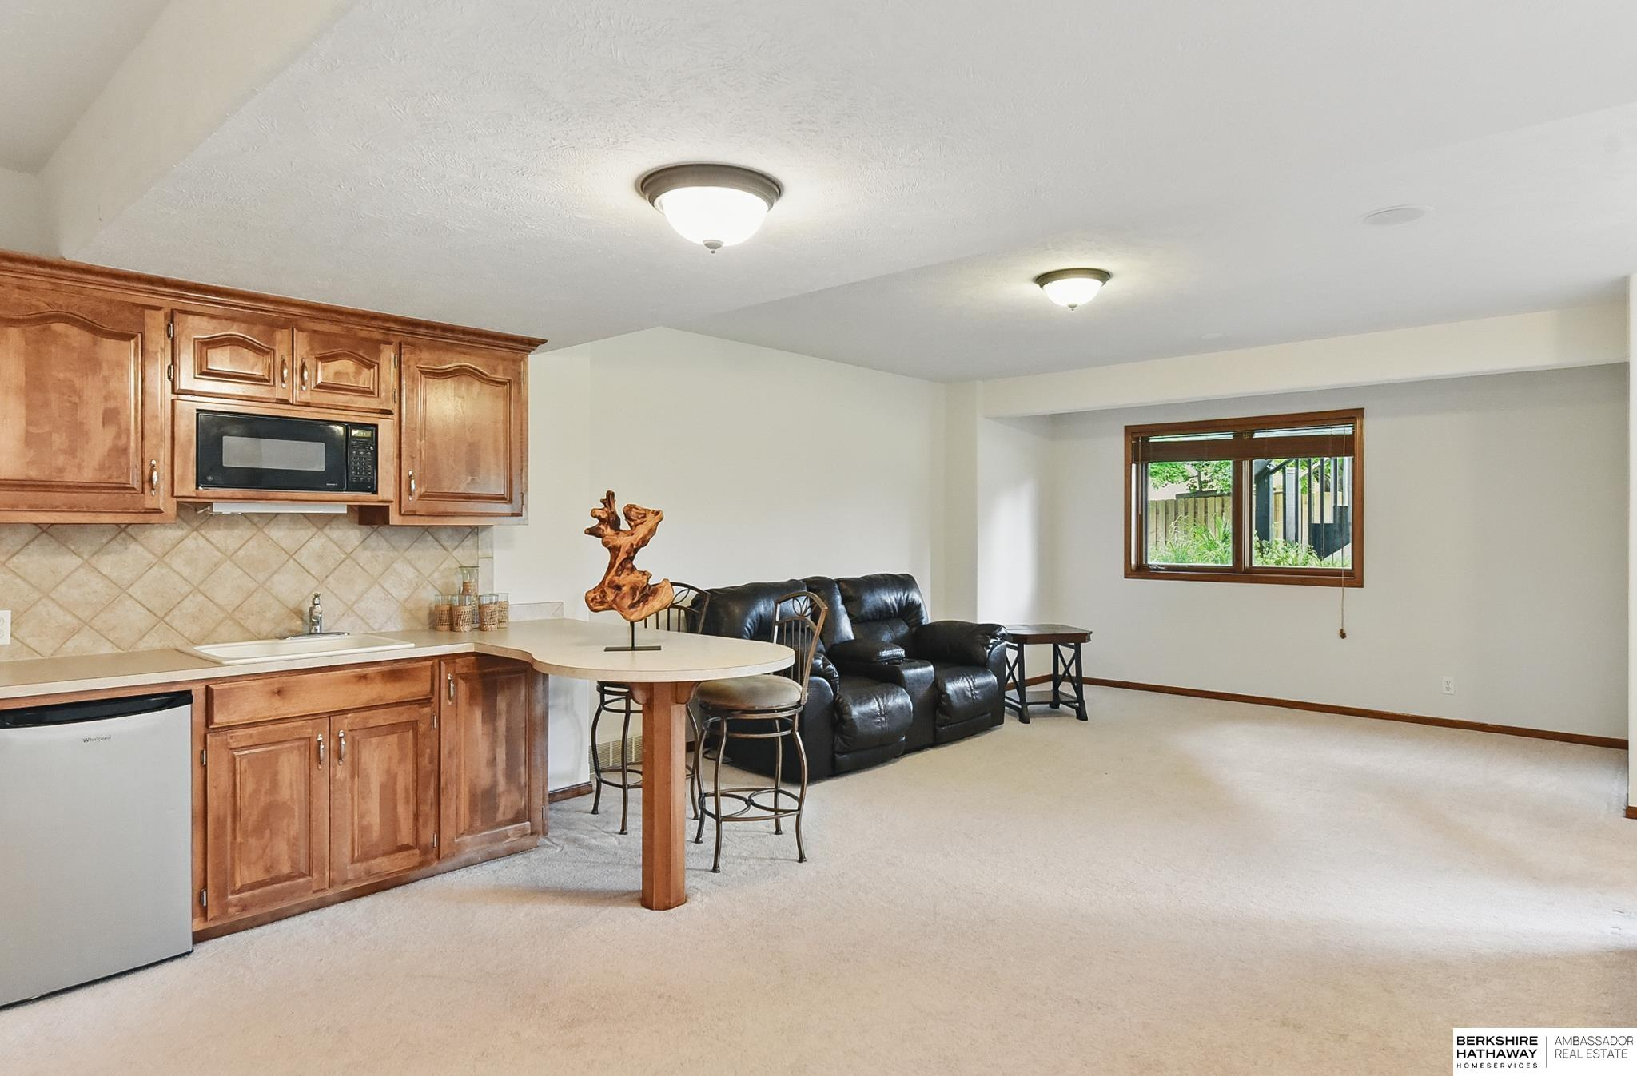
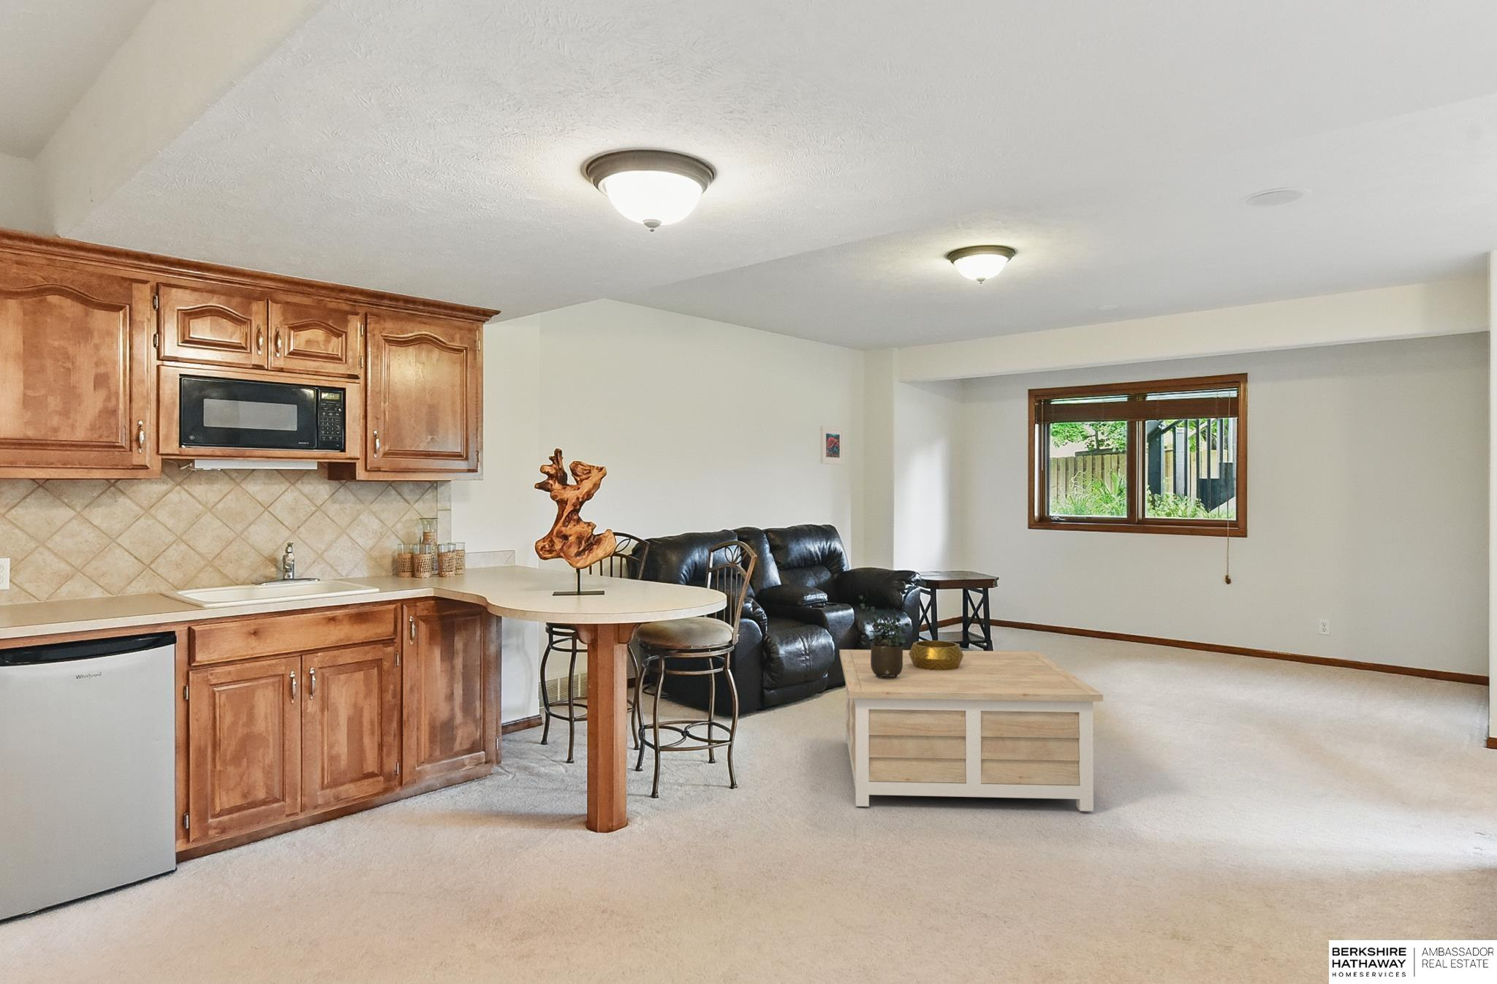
+ potted plant (884, 636)
+ coffee table (954, 720)
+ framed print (831, 446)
+ decorative bowl (936, 655)
